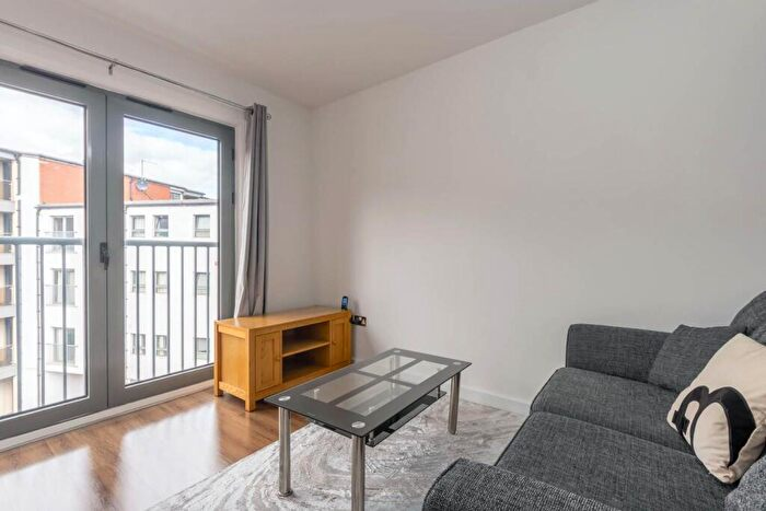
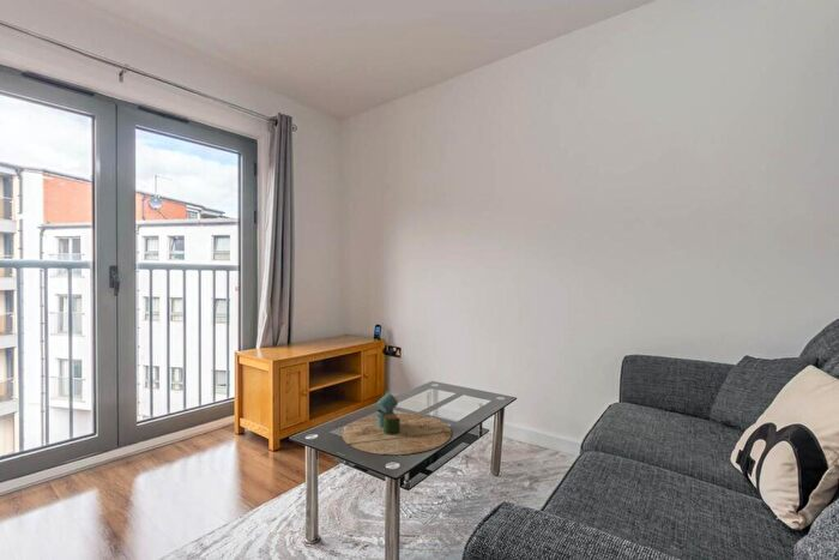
+ decorative tray (397, 415)
